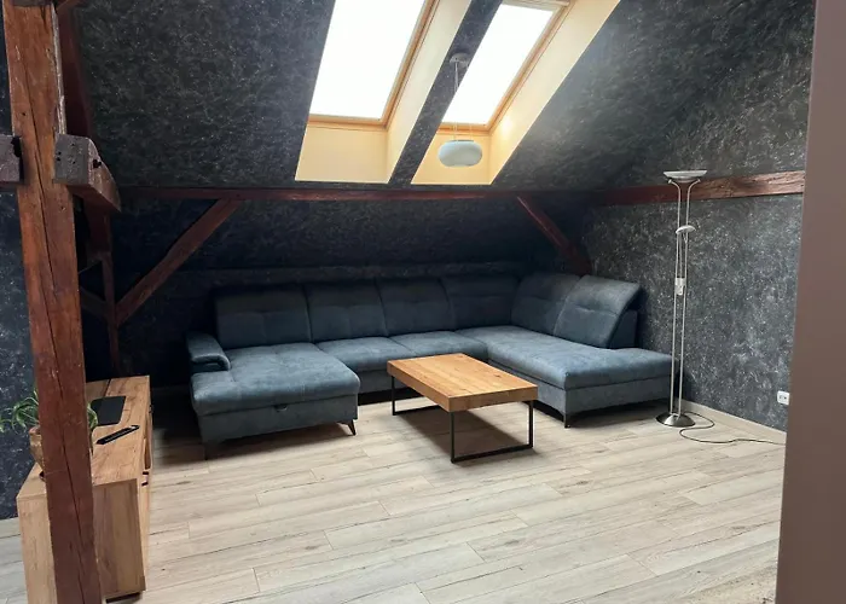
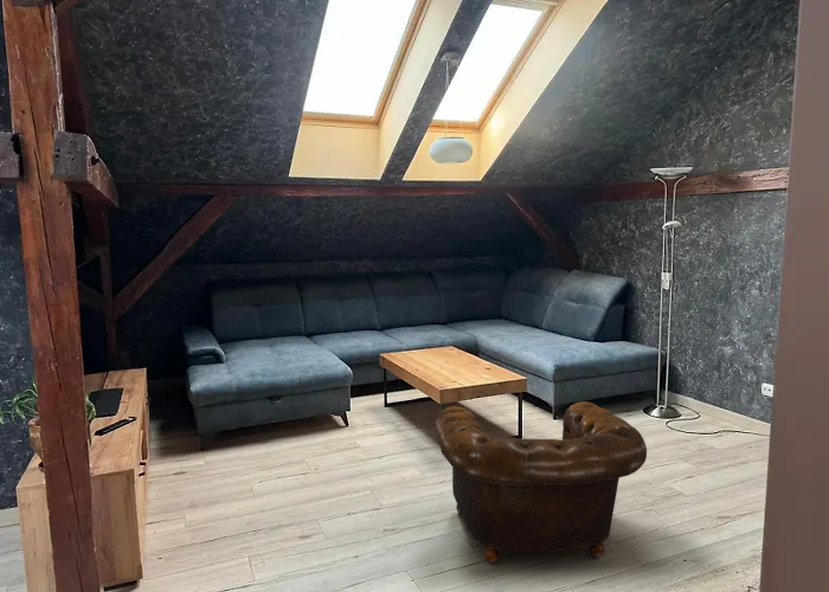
+ armchair (538, 481)
